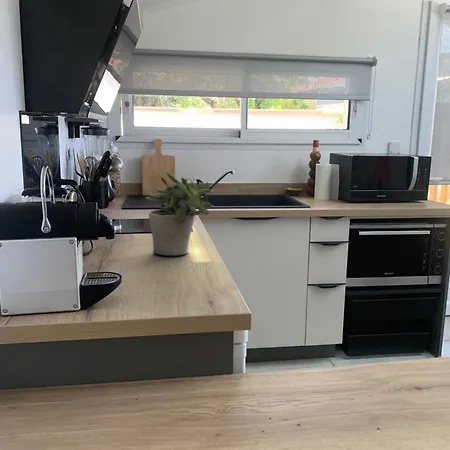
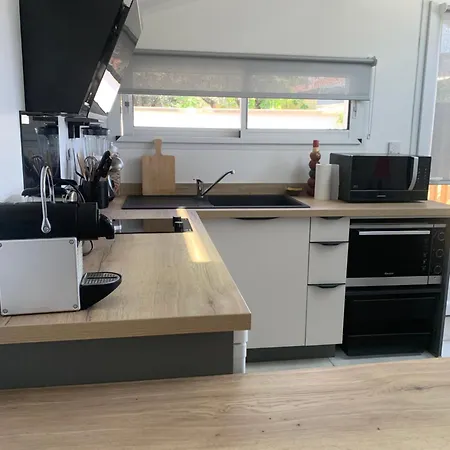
- potted plant (182, 213)
